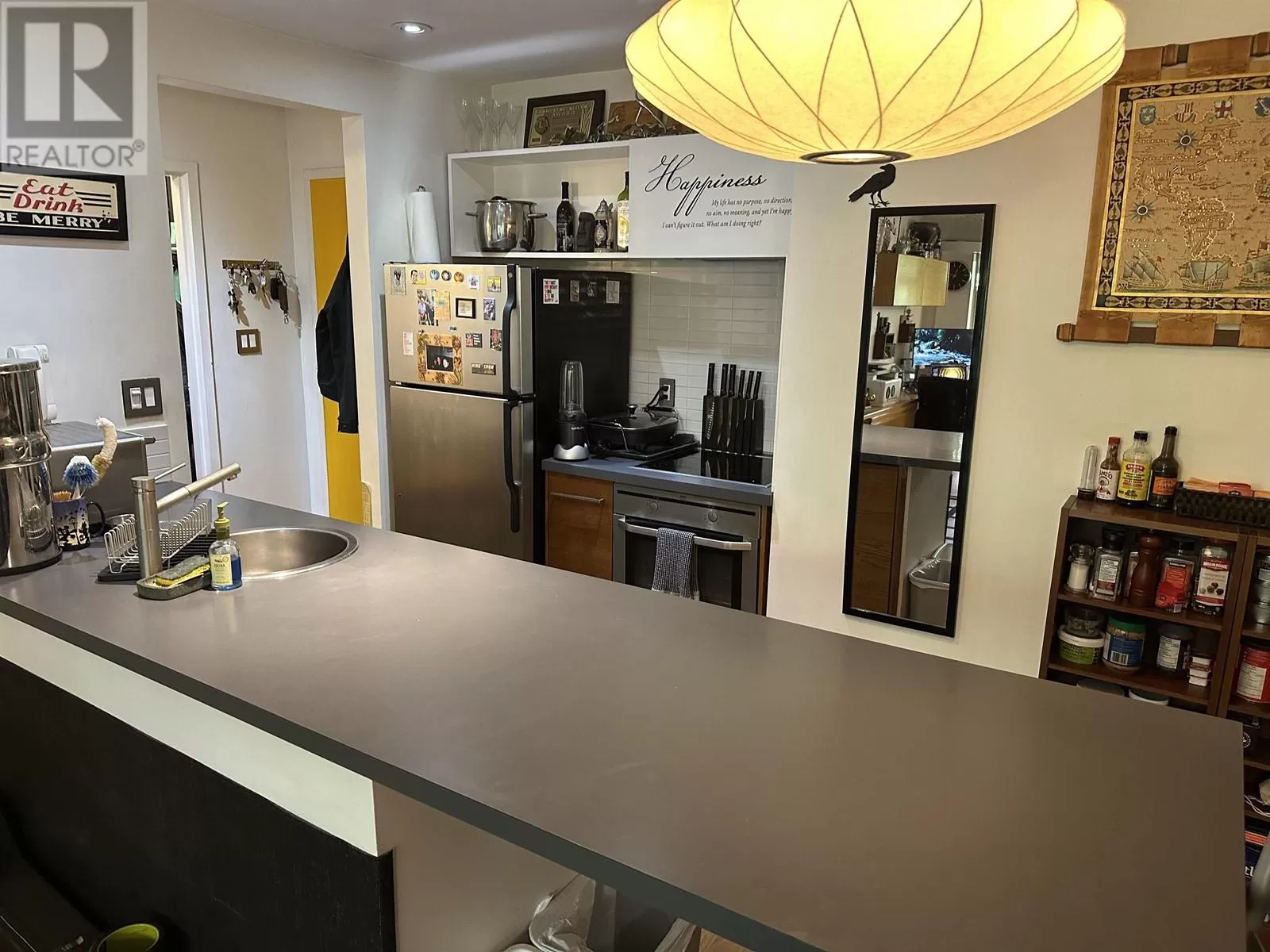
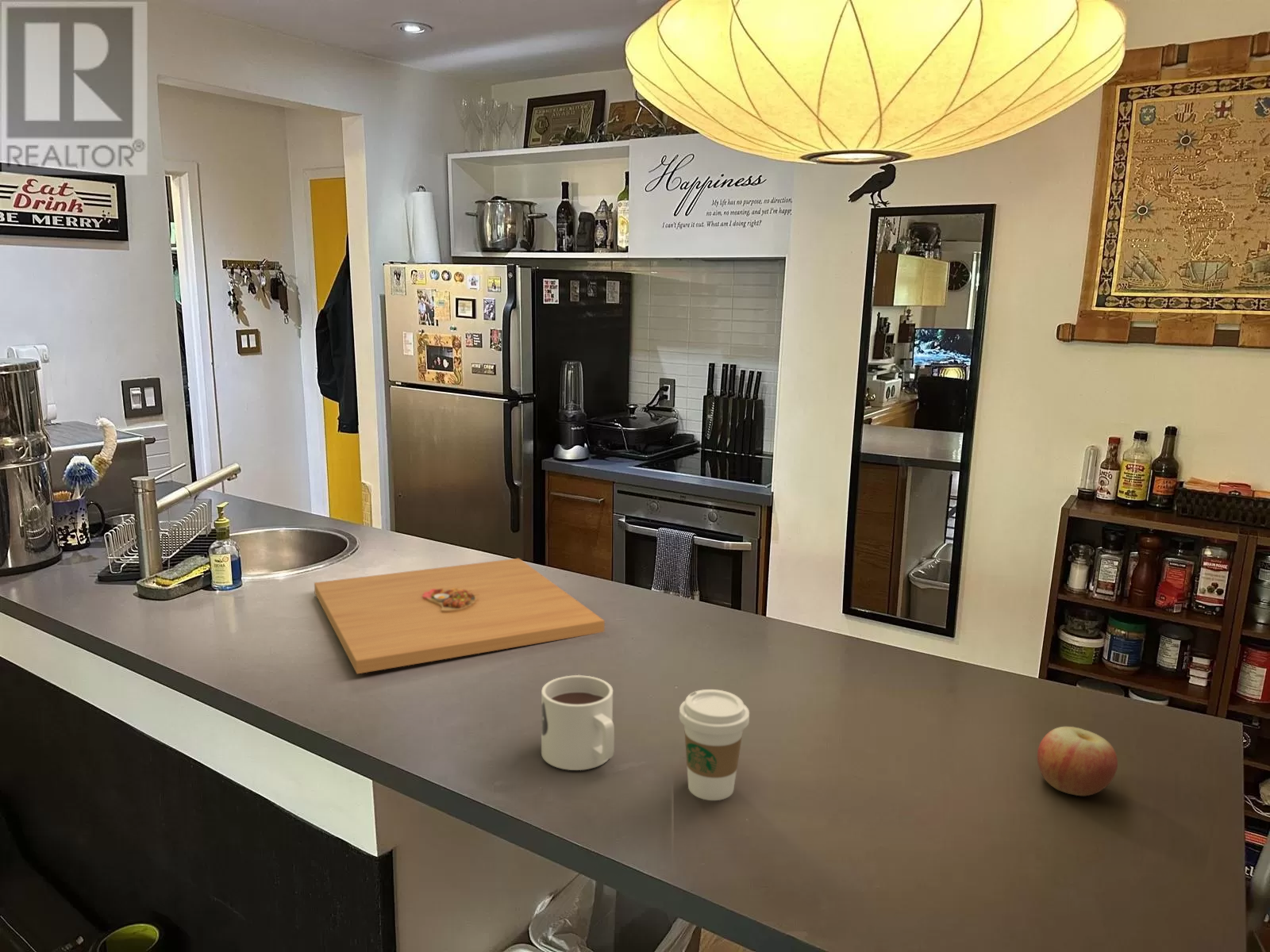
+ coffee cup (713, 745)
+ mug (584, 723)
+ platter (452, 602)
+ apple (1077, 760)
